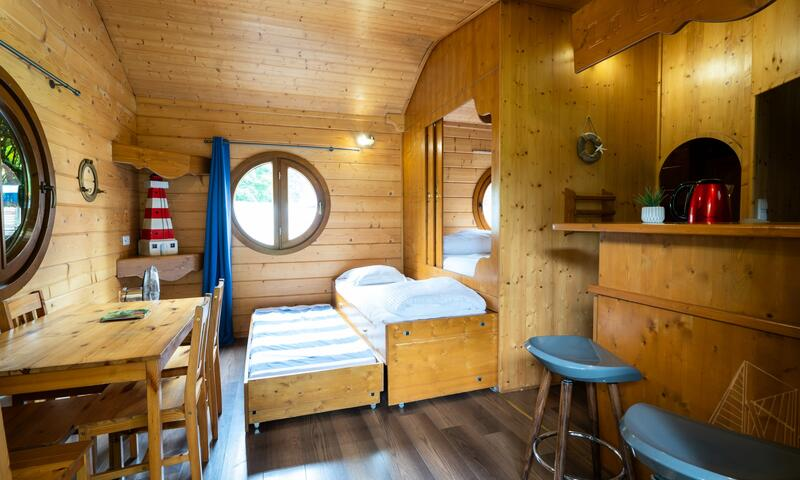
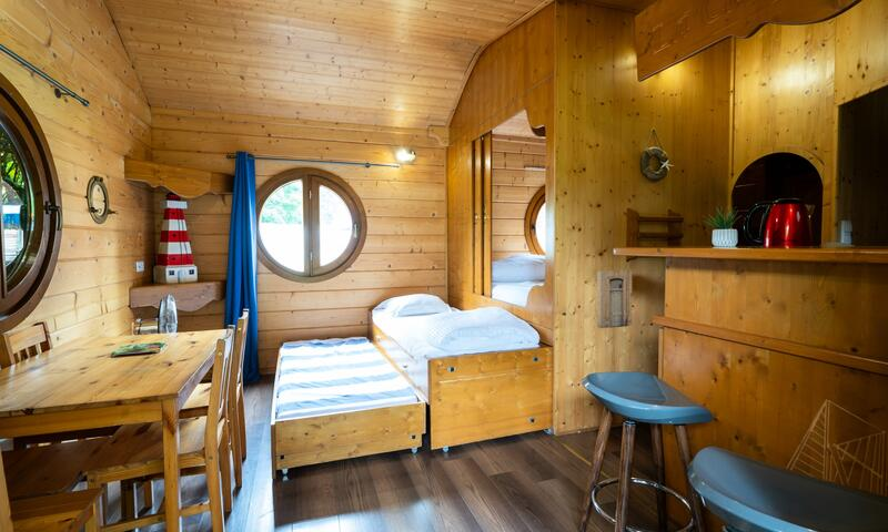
+ wall art (614, 298)
